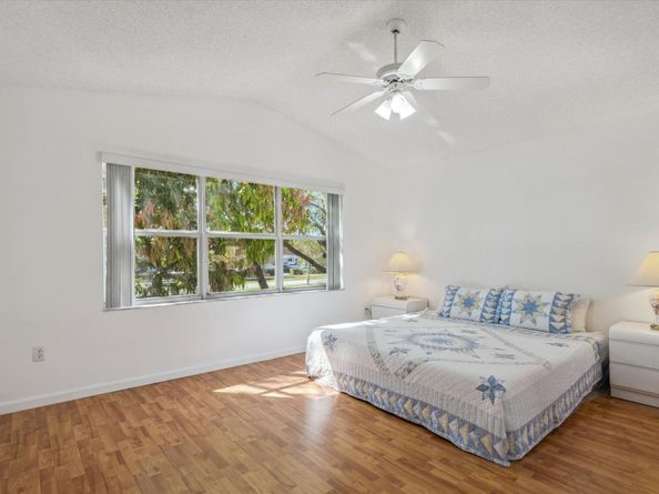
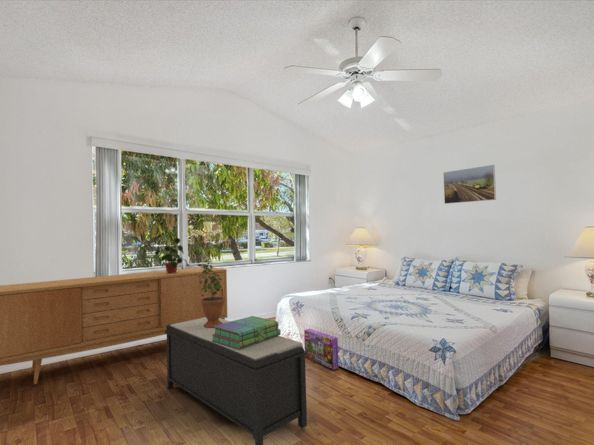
+ potted plant (209, 291)
+ stack of books (246, 330)
+ potted plant (171, 255)
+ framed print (468, 185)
+ bench (228, 369)
+ box (320, 348)
+ sideboard (117, 317)
